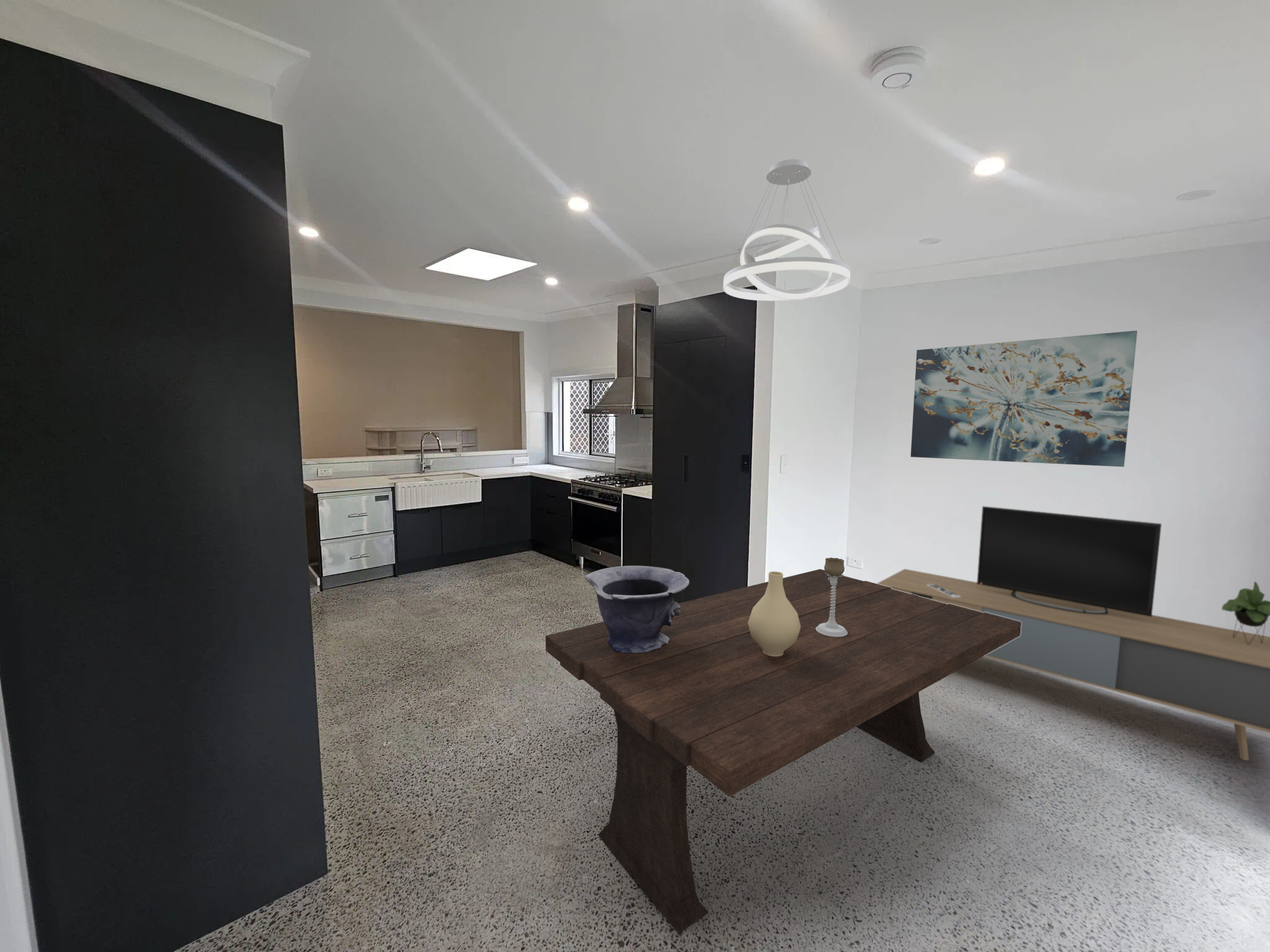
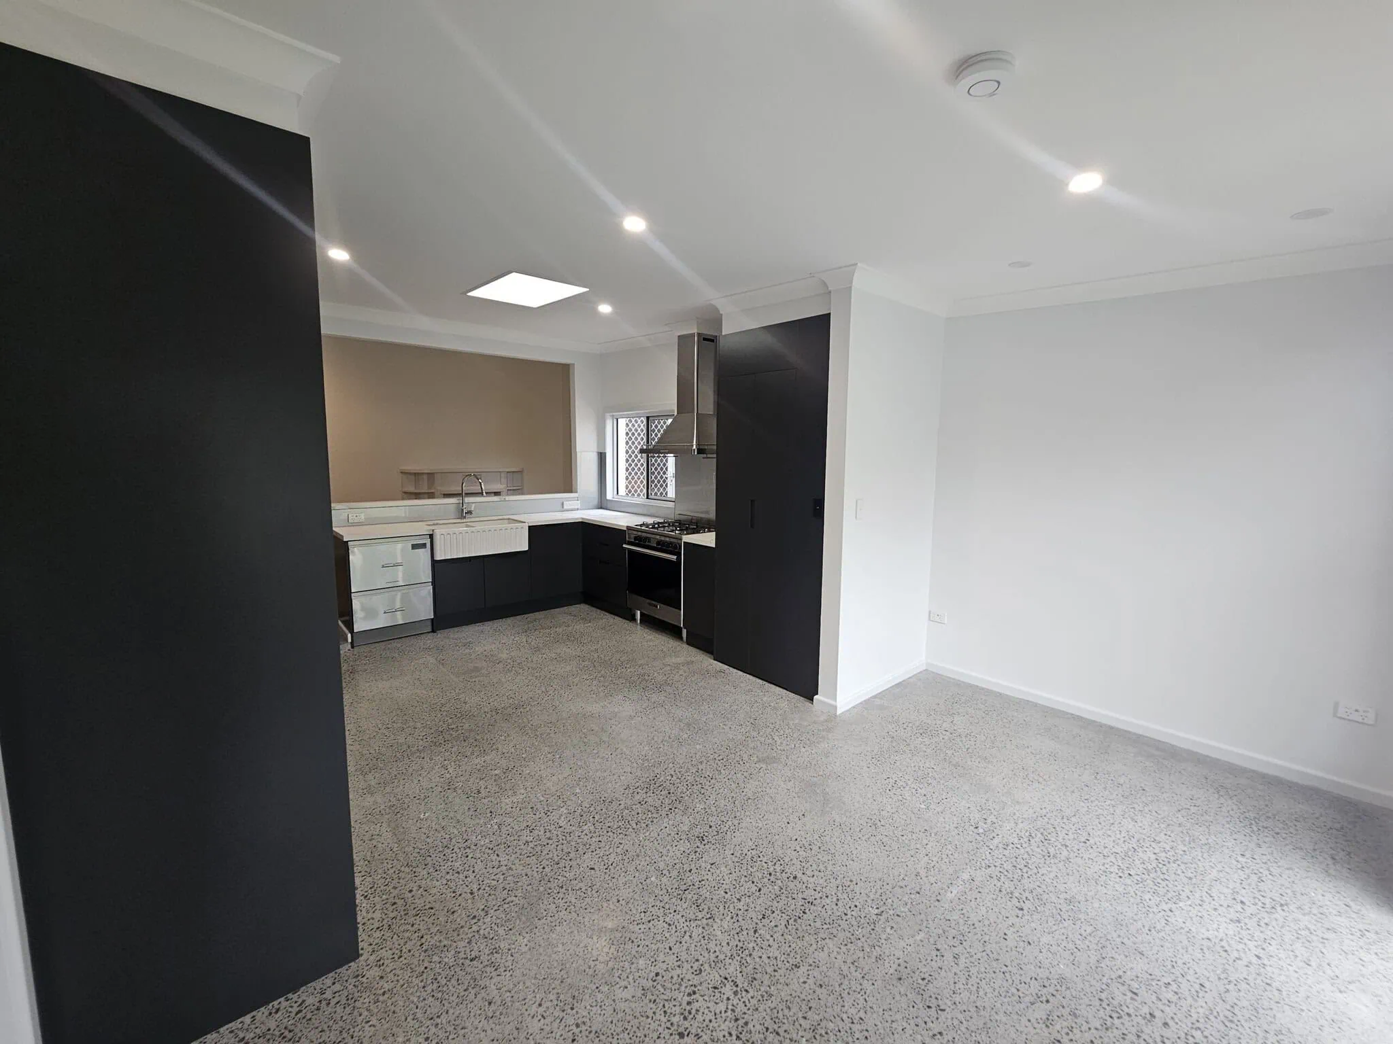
- media console (1054, 604)
- decorative bowl (638, 610)
- vase (774, 612)
- candle holder (833, 595)
- wall art (1009, 402)
- pendant light (786, 231)
- dining table (789, 710)
